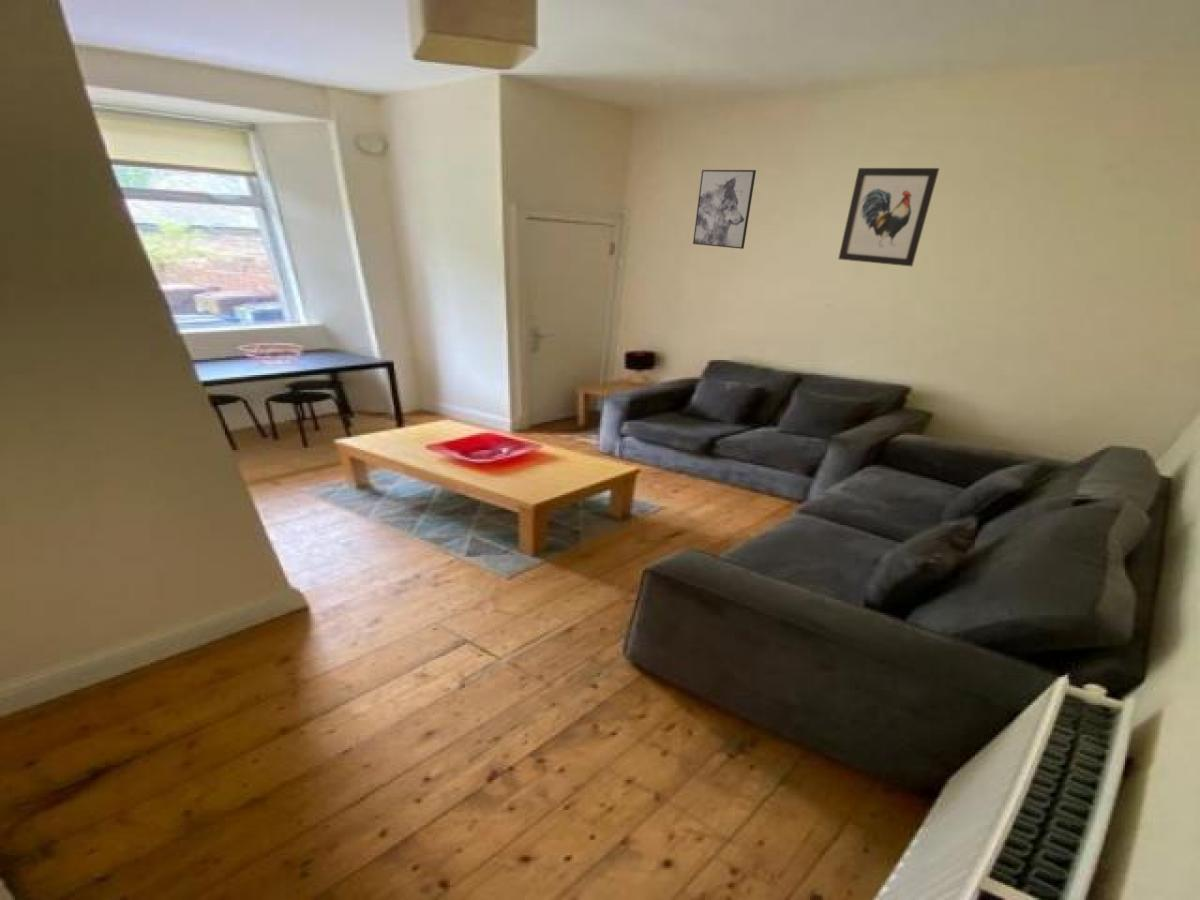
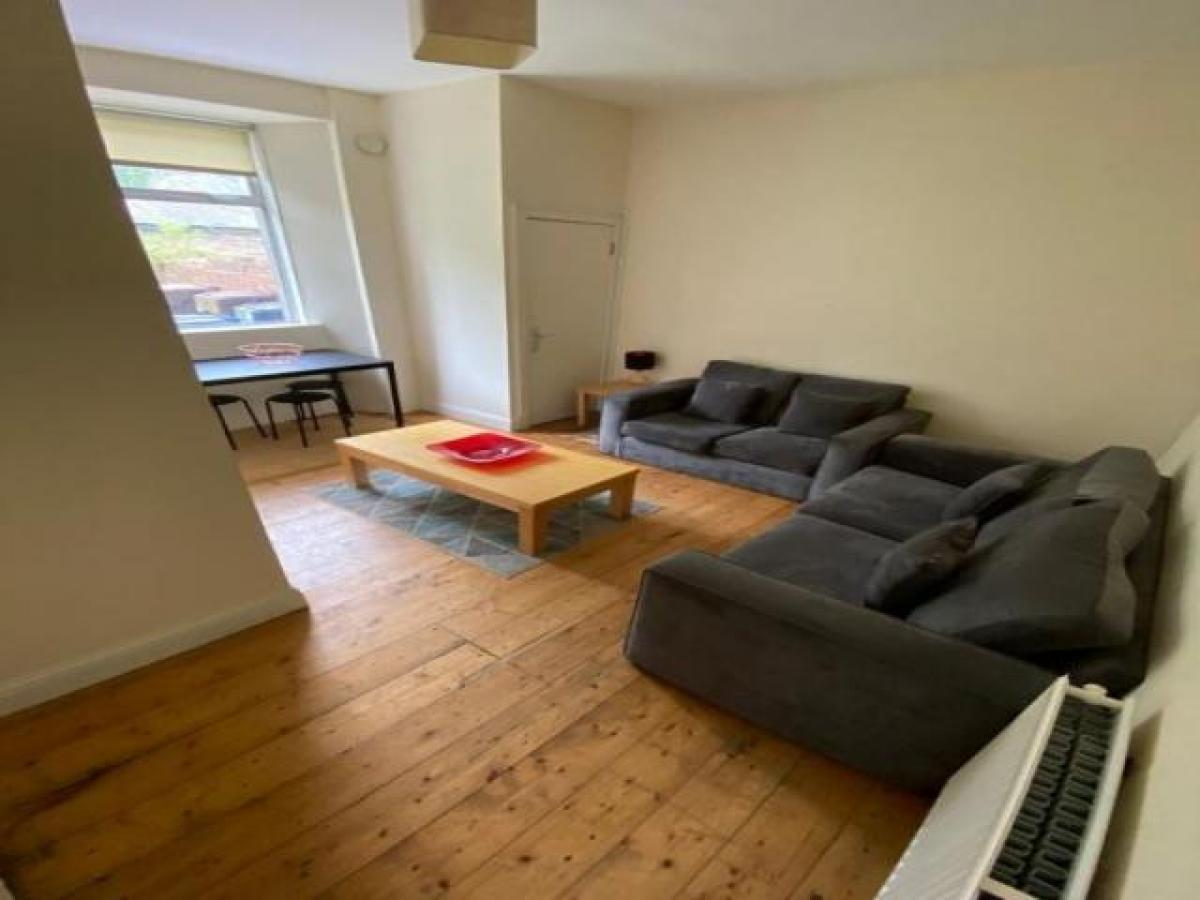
- wall art (885, 216)
- wall art (722, 209)
